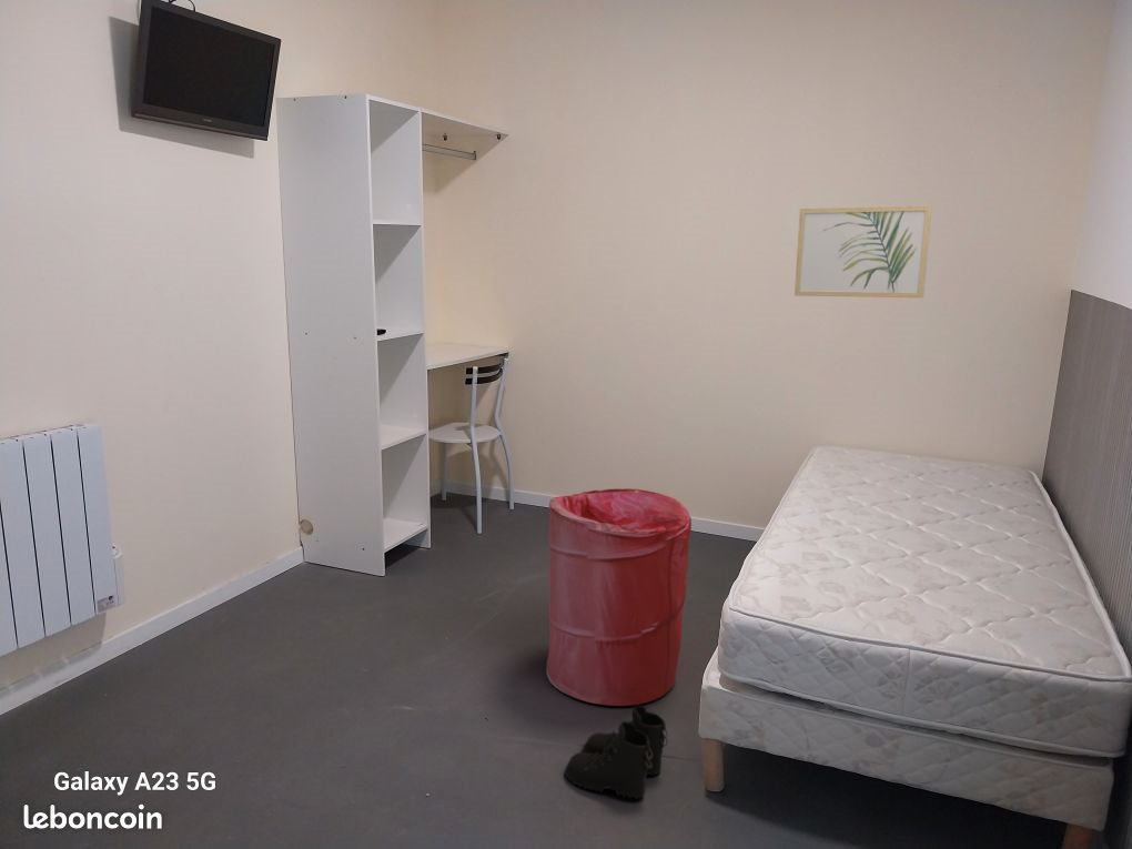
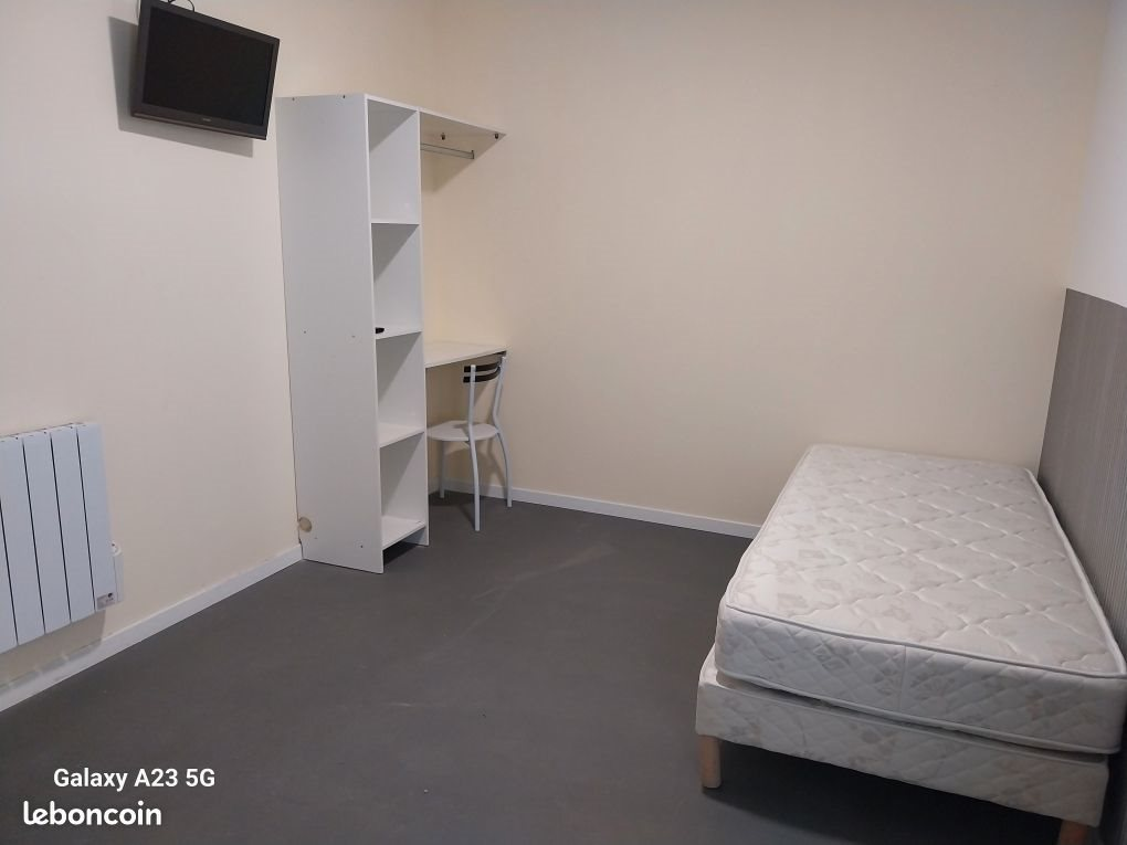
- laundry hamper (617, 588)
- boots (616, 742)
- wall art (860, 252)
